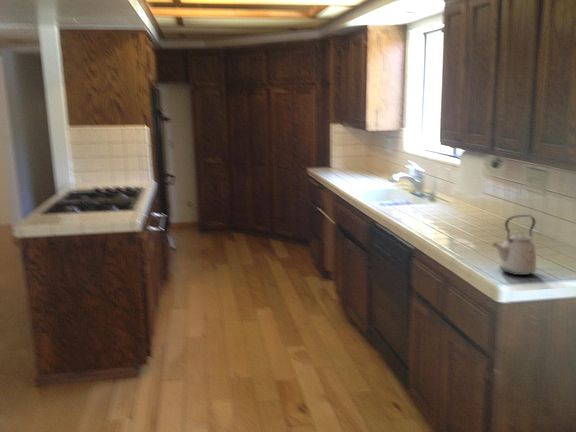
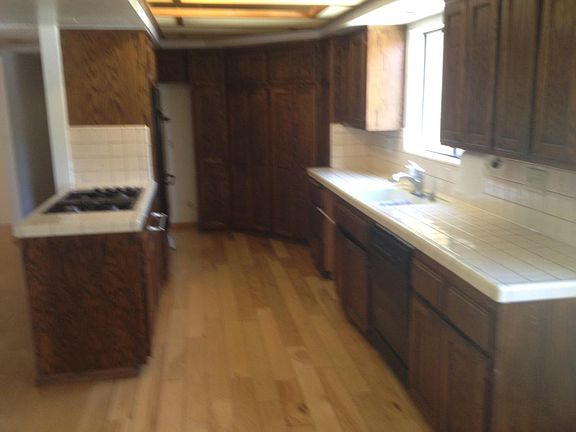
- kettle (513, 244)
